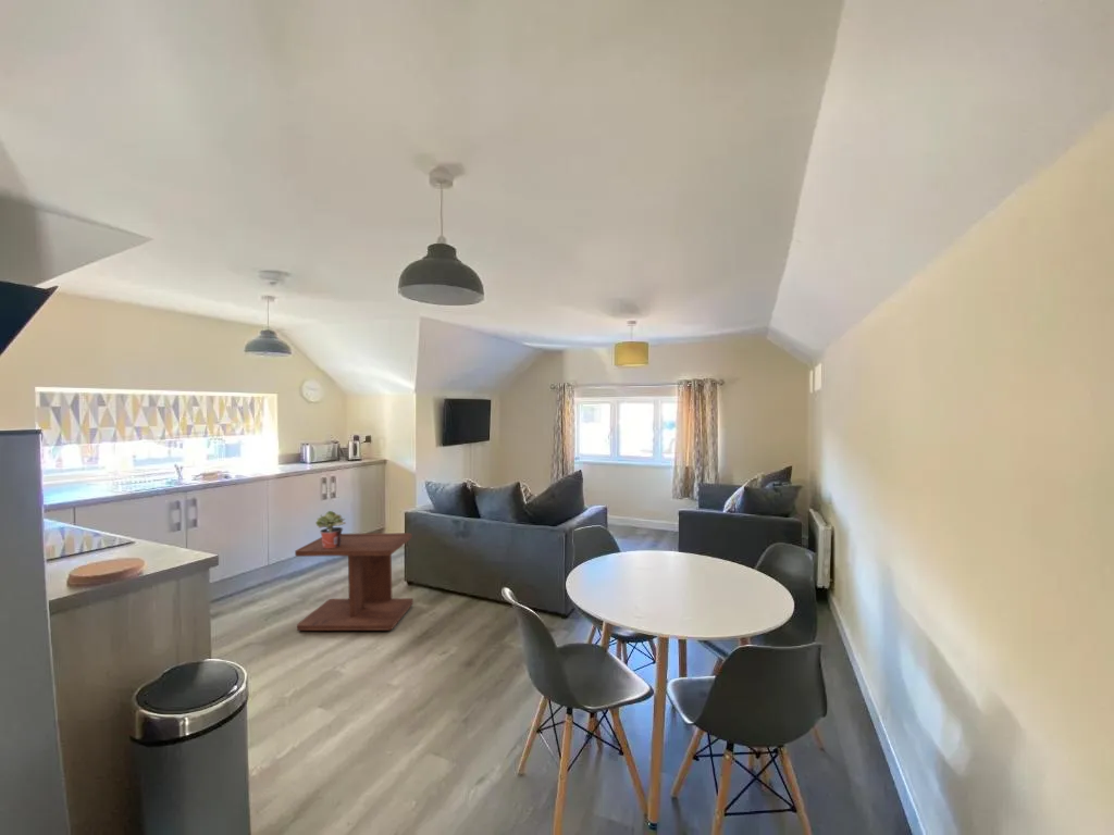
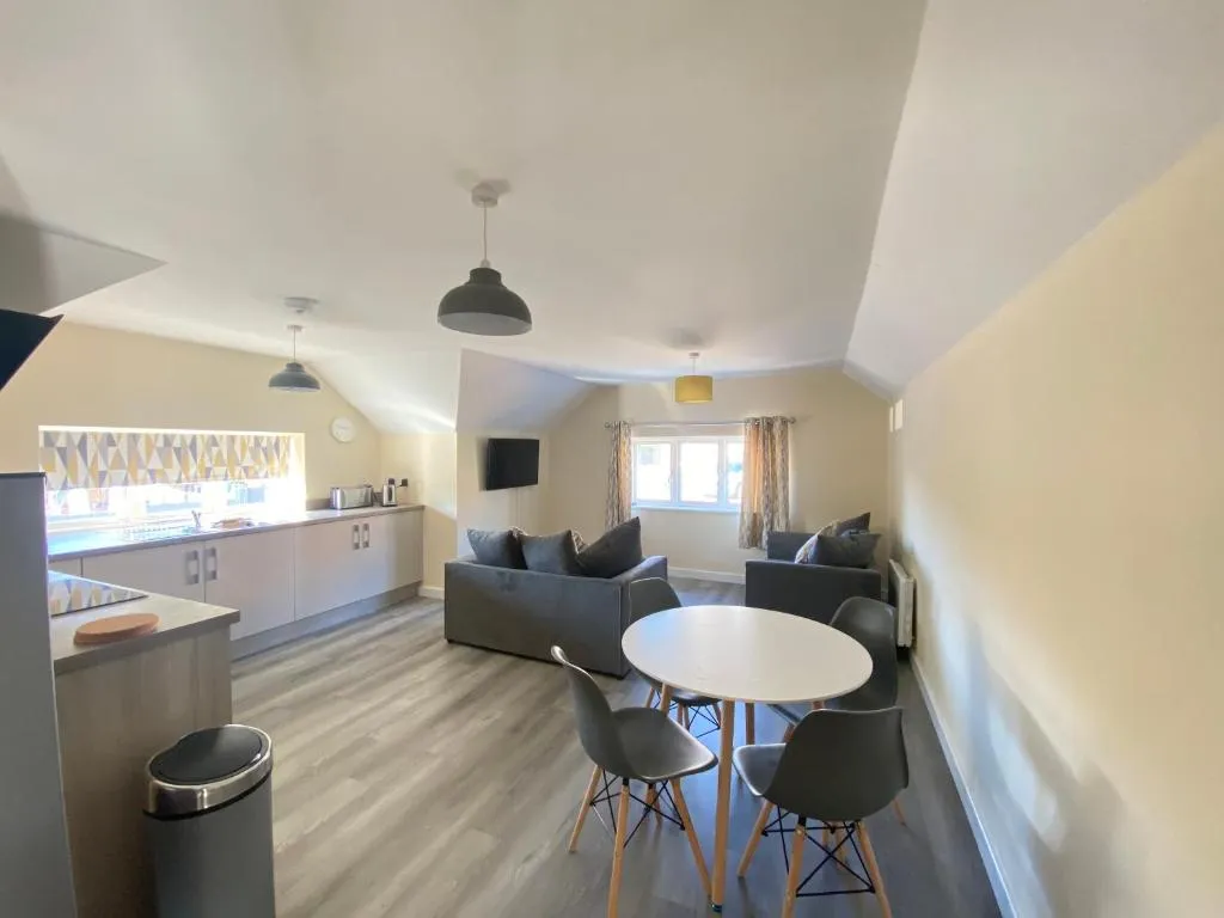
- potted plant (331, 527)
- side table (357, 579)
